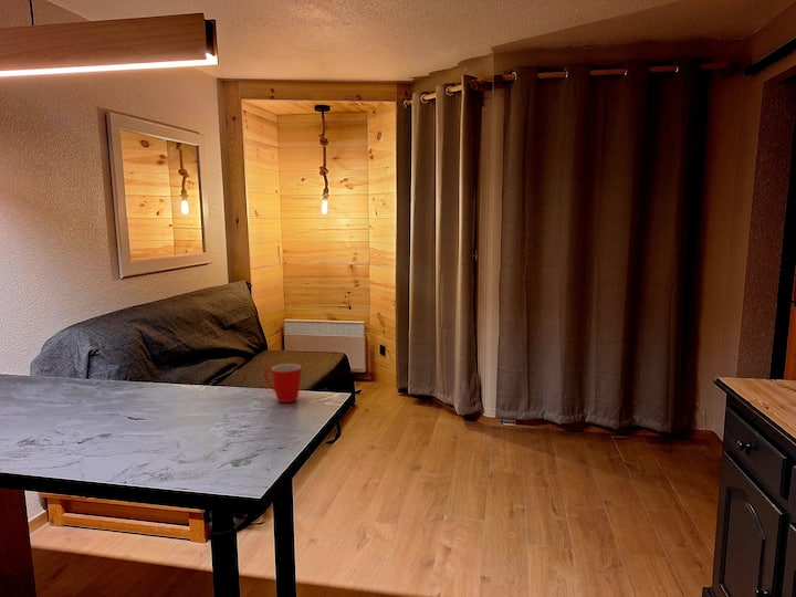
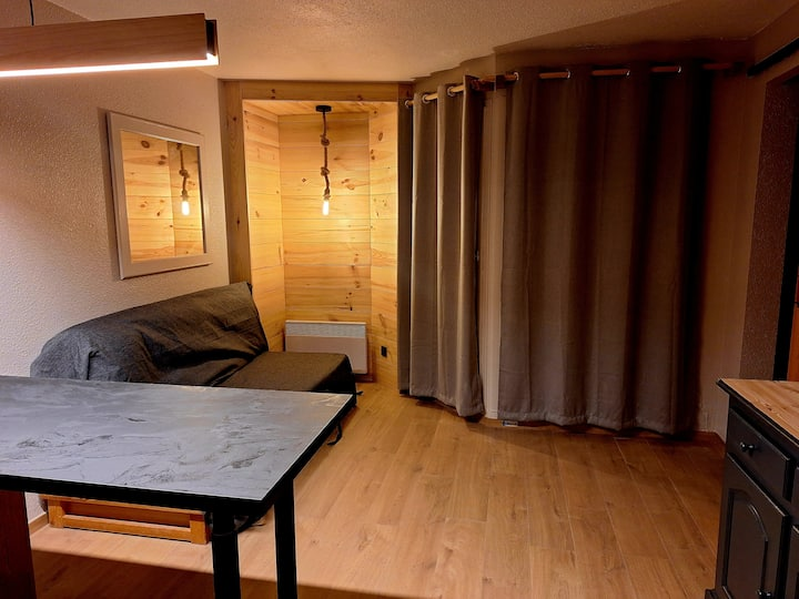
- mug (281, 383)
